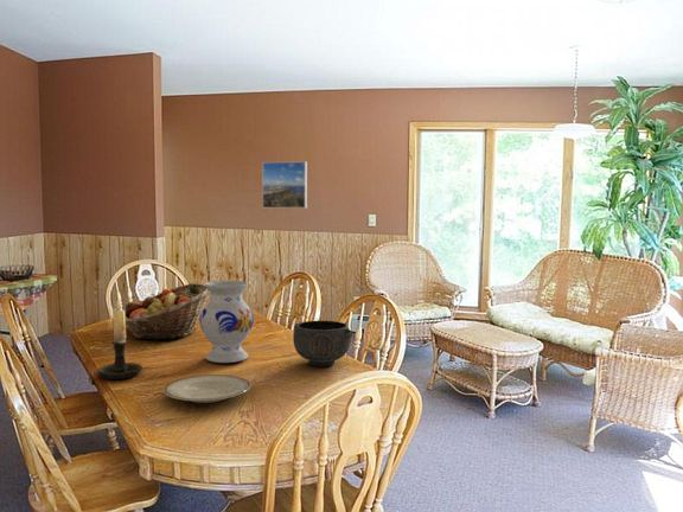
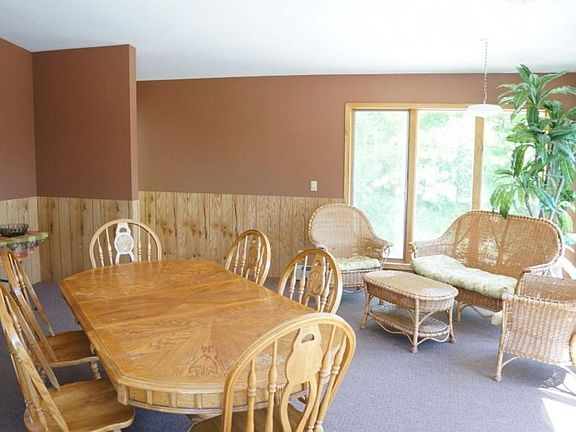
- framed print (283, 185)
- fruit basket (167, 309)
- plate (208, 391)
- vase (226, 321)
- candle holder (119, 334)
- bowl (321, 344)
